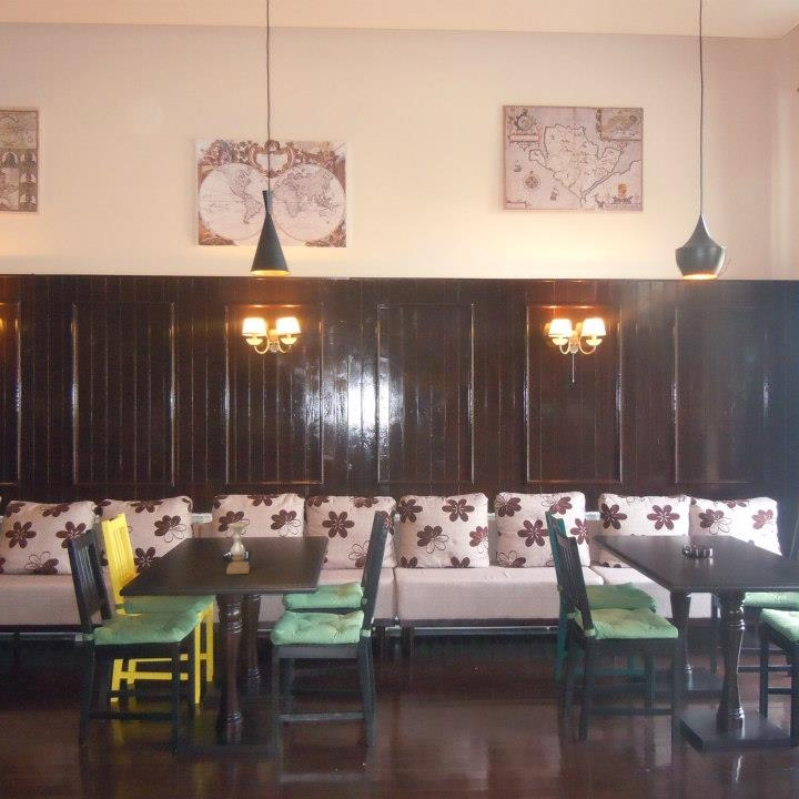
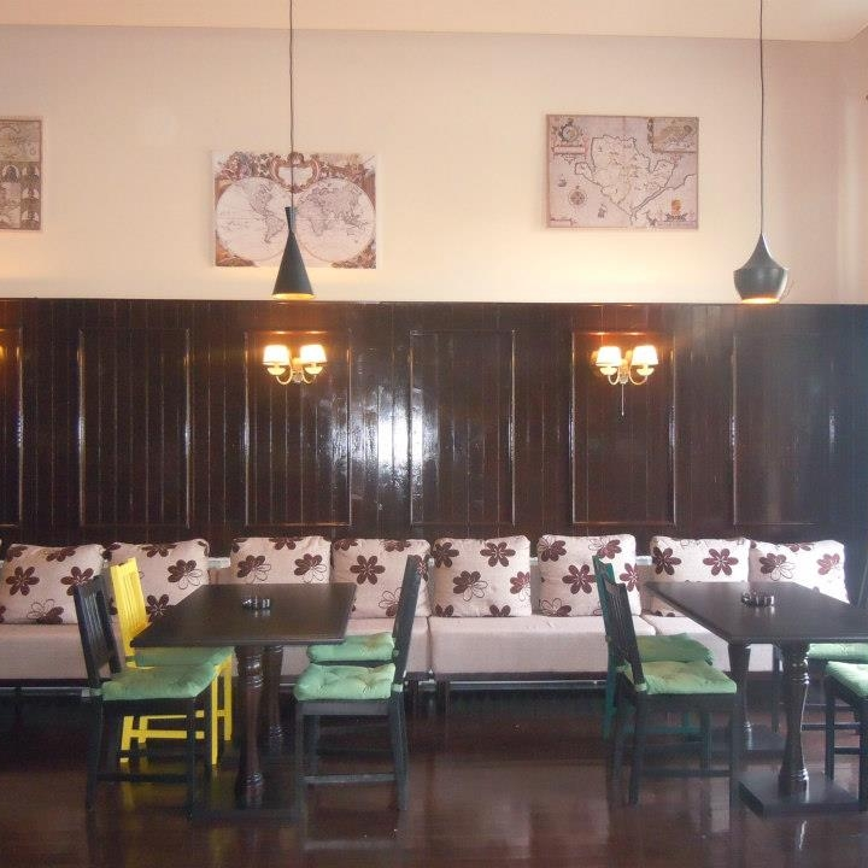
- candle holder (237, 547)
